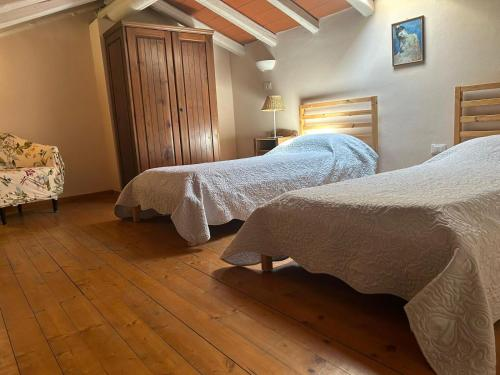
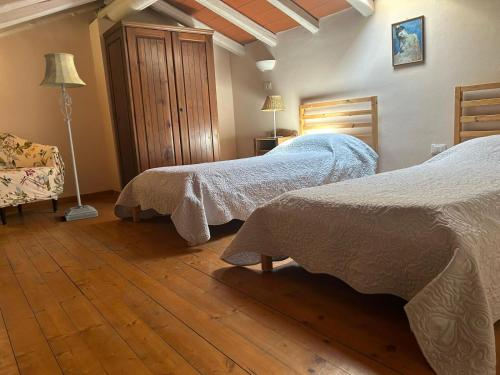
+ floor lamp (70, 138)
